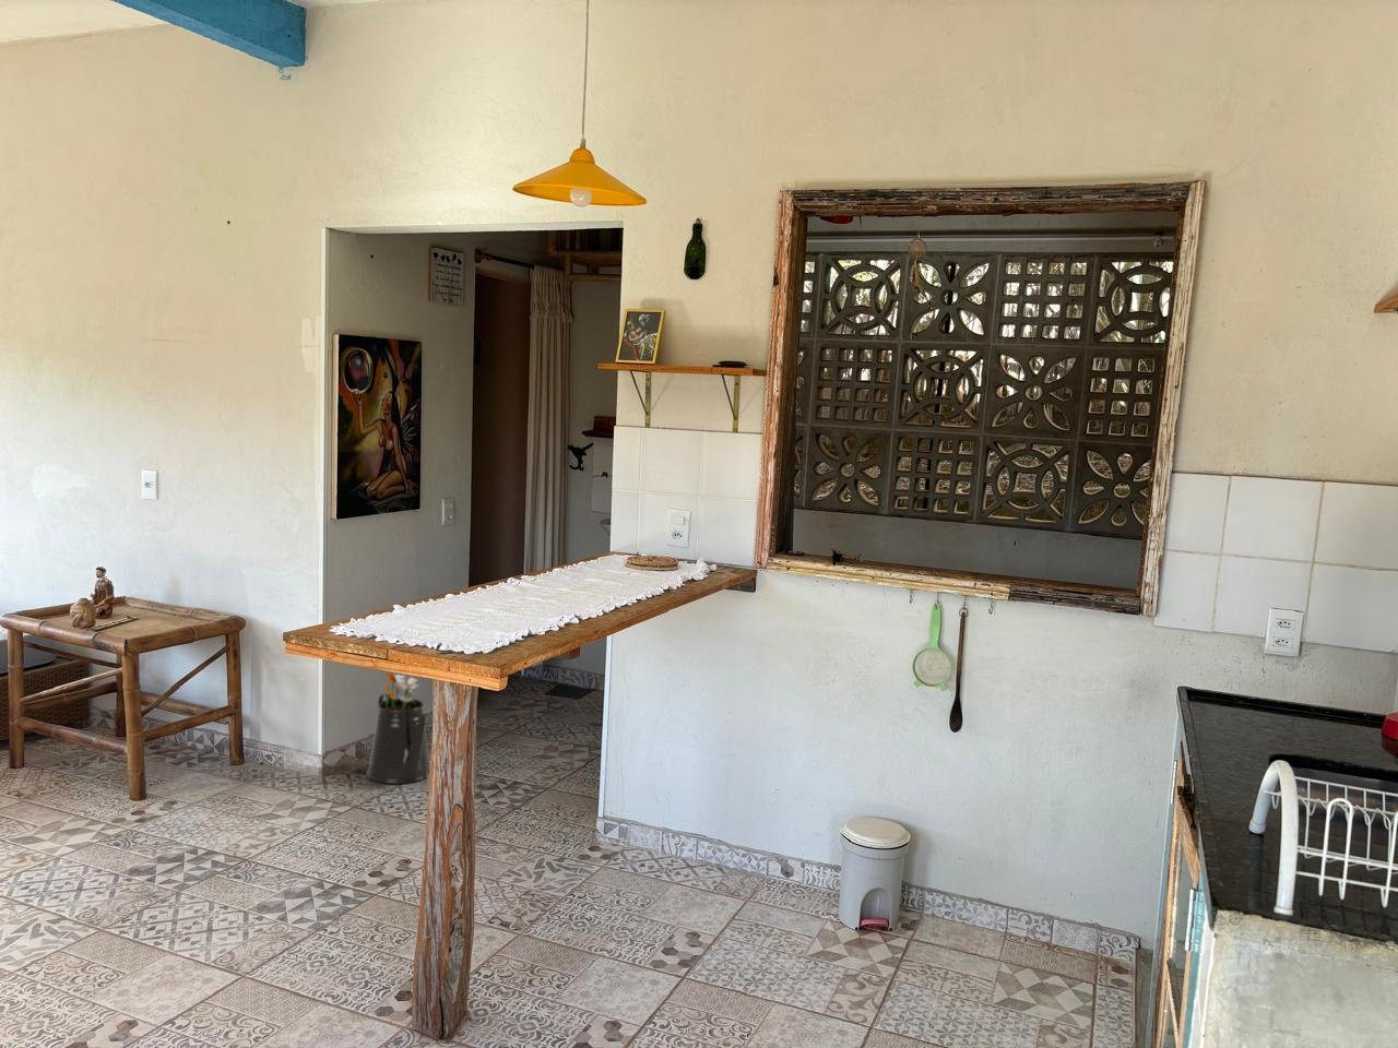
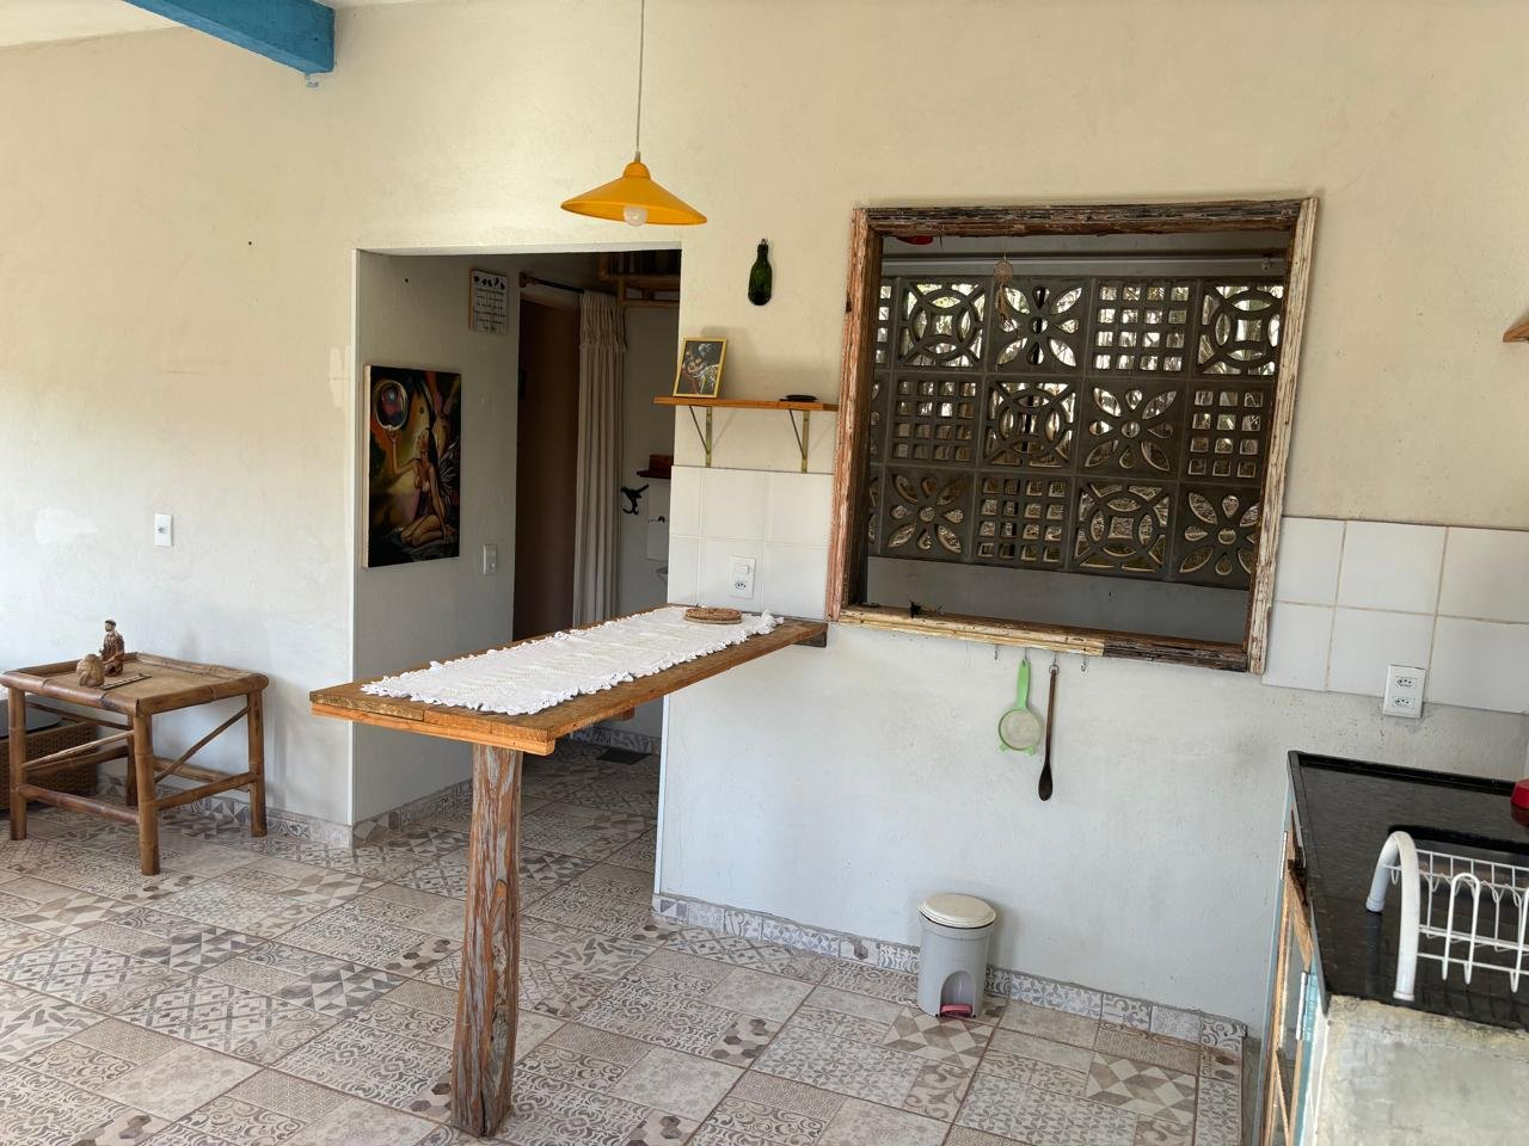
- watering can (402, 720)
